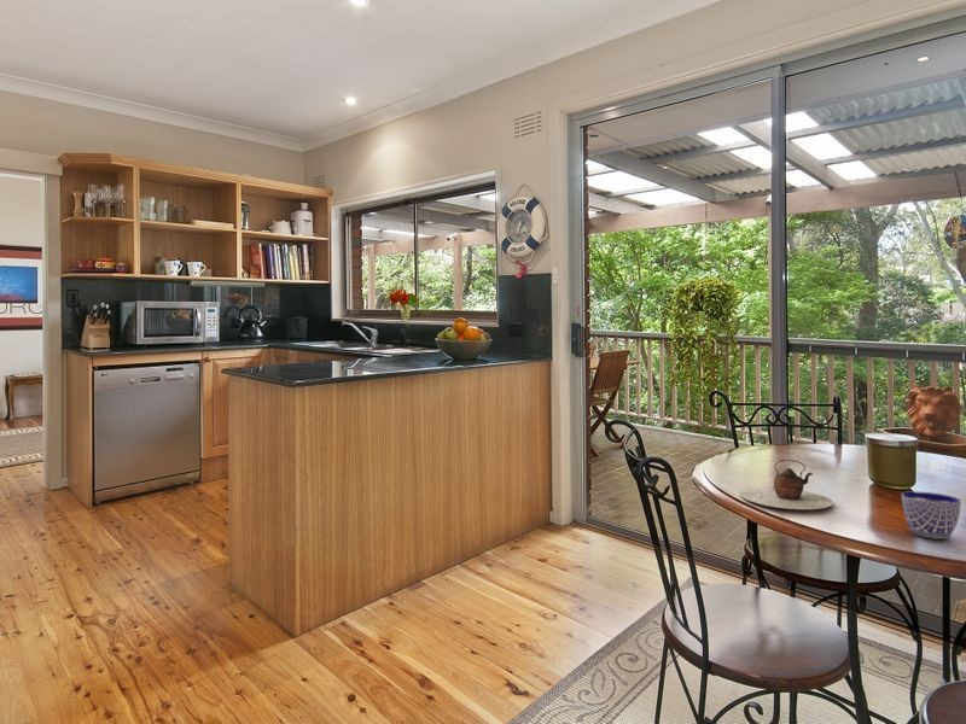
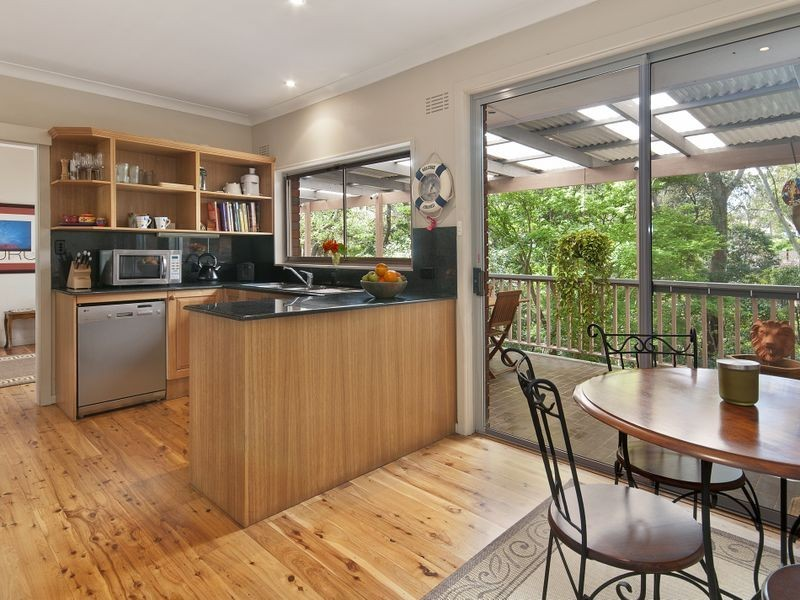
- cup (925, 513)
- teapot (785, 479)
